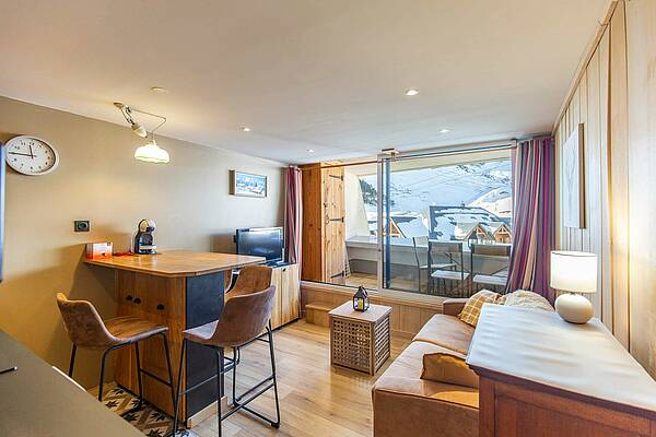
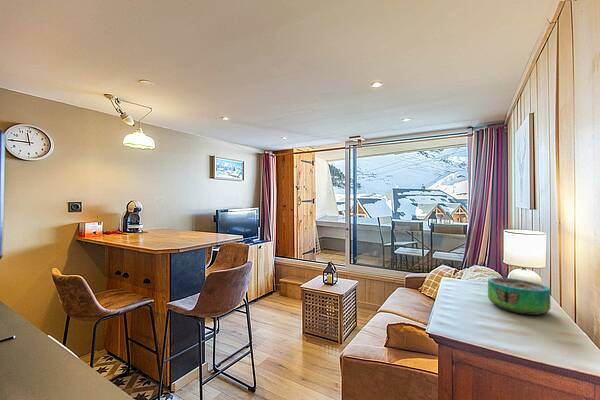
+ decorative bowl (517, 294)
